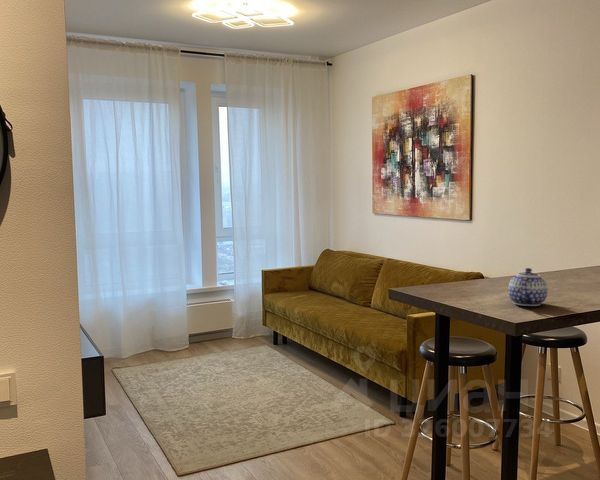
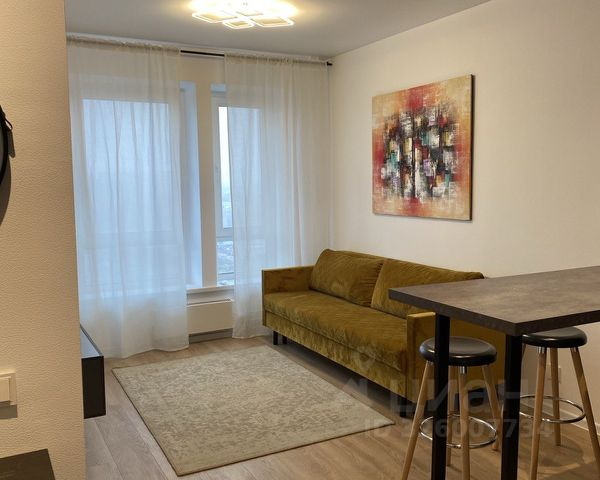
- teapot (527, 286)
